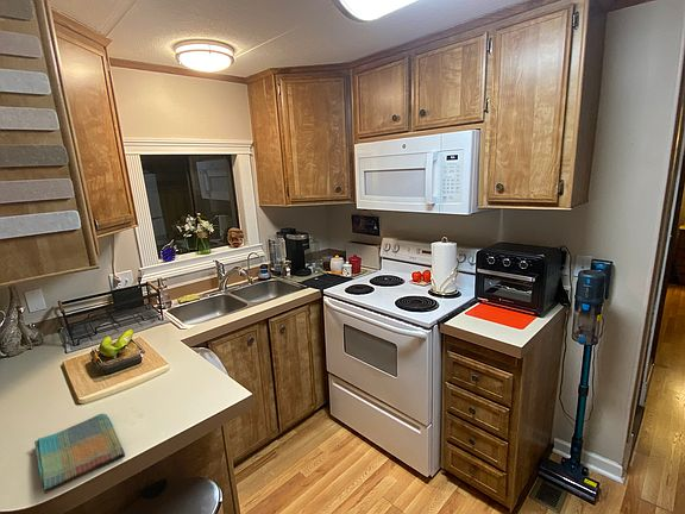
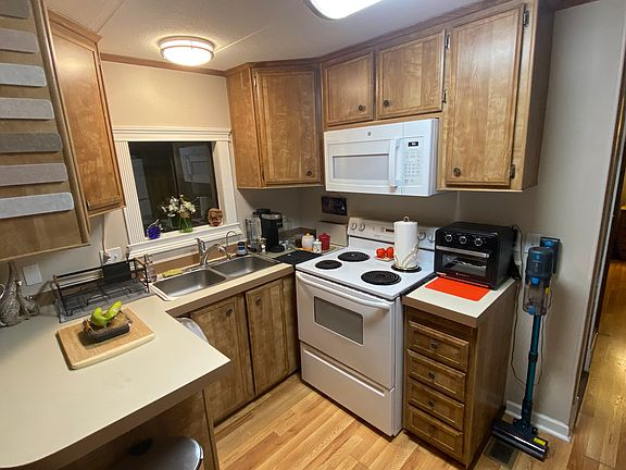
- dish towel (78, 447)
